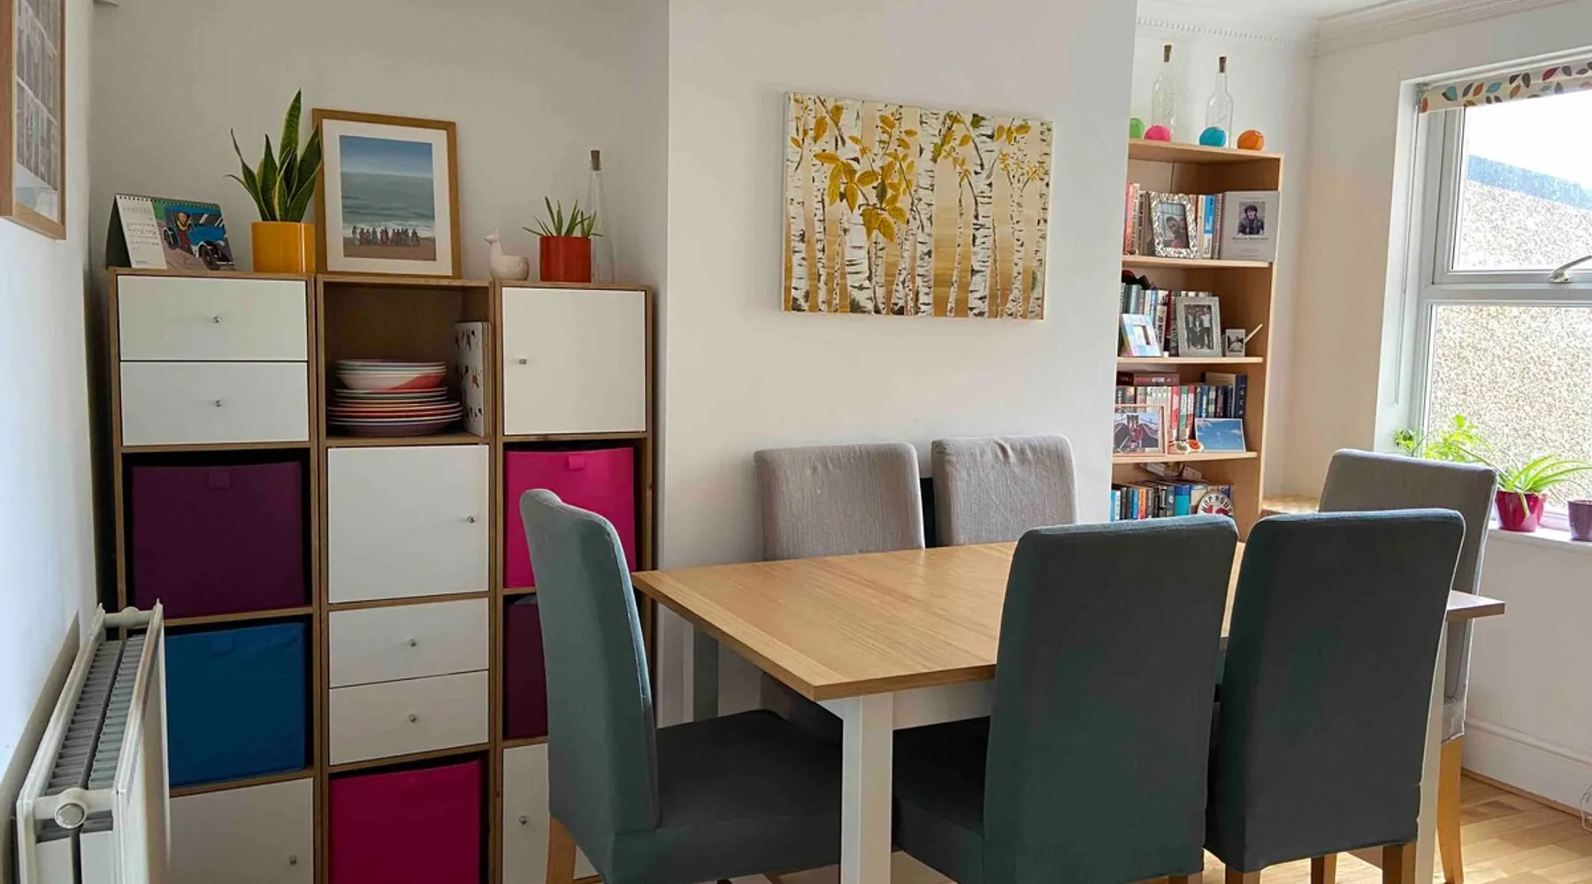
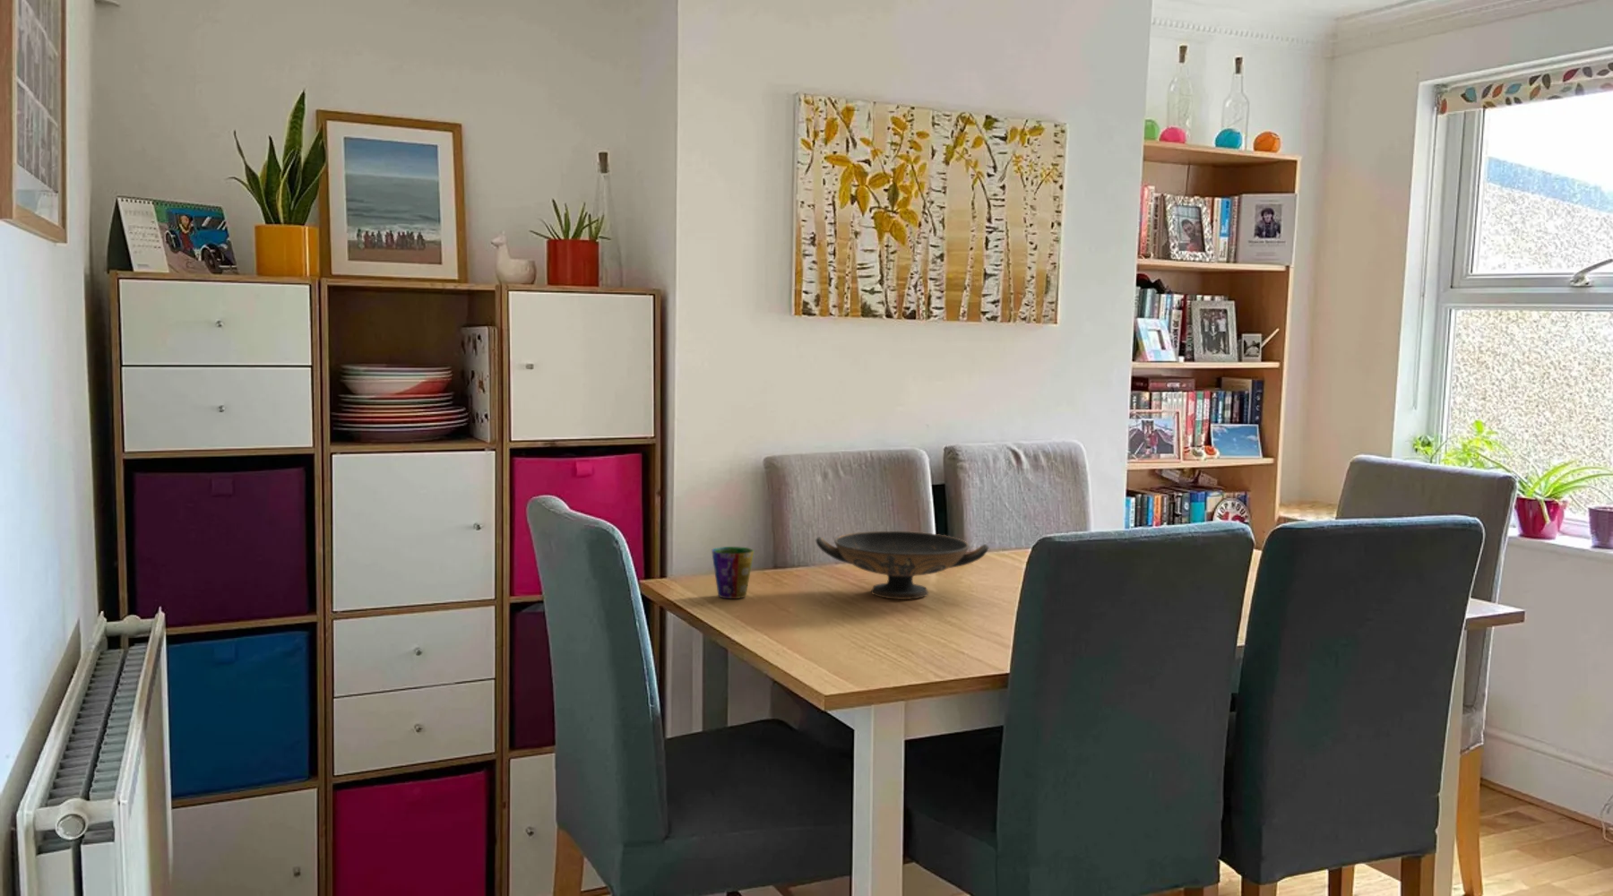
+ cup (731, 574)
+ decorative bowl (900, 566)
